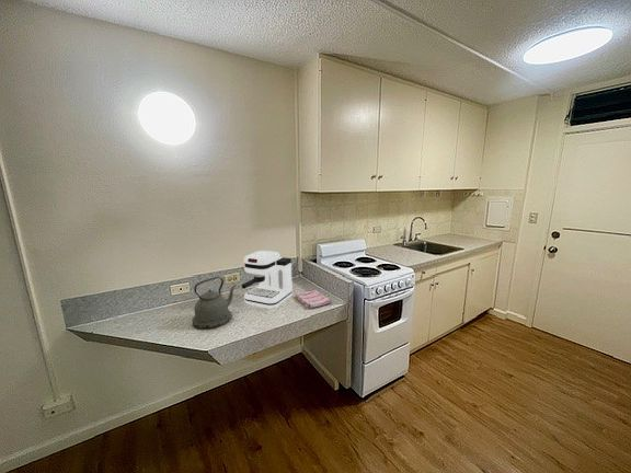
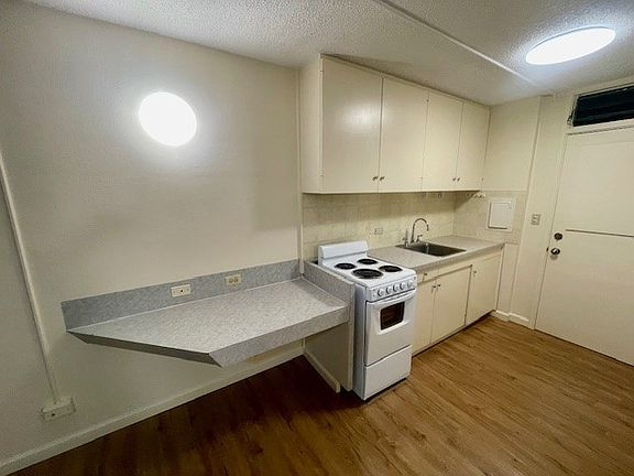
- kettle (211, 299)
- coffee maker (266, 278)
- dish towel (312, 298)
